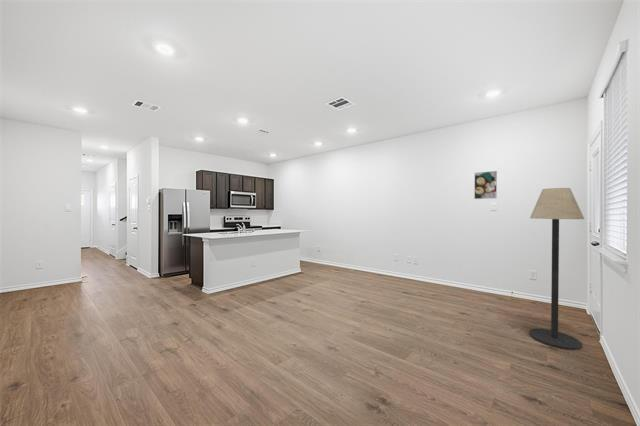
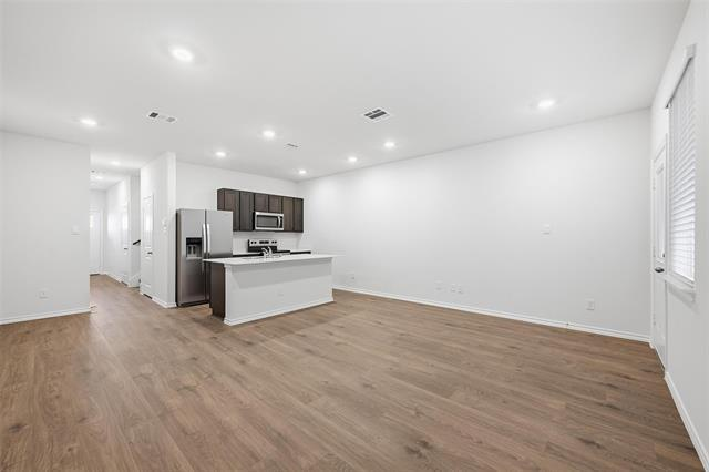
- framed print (485, 185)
- floor lamp (555, 264)
